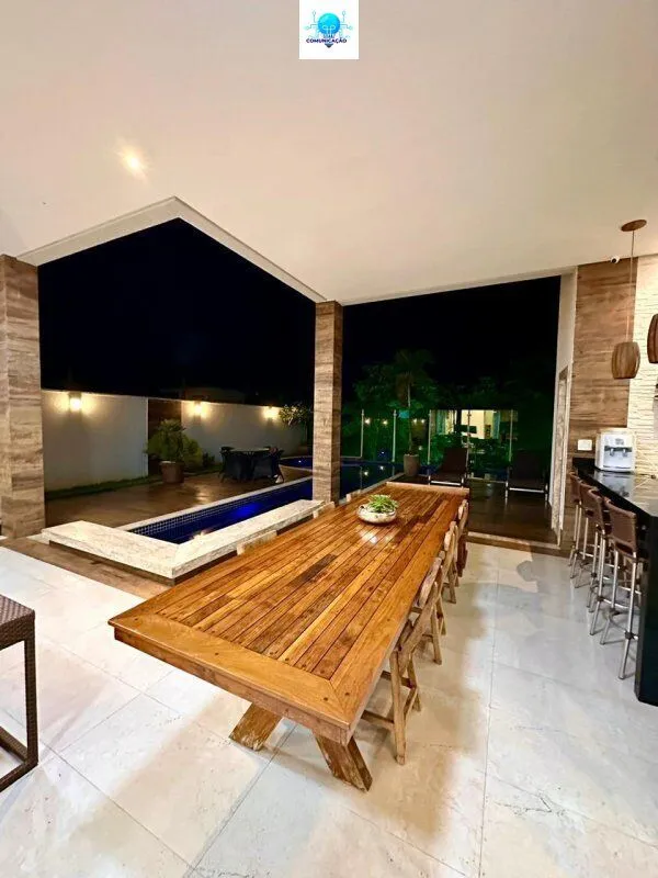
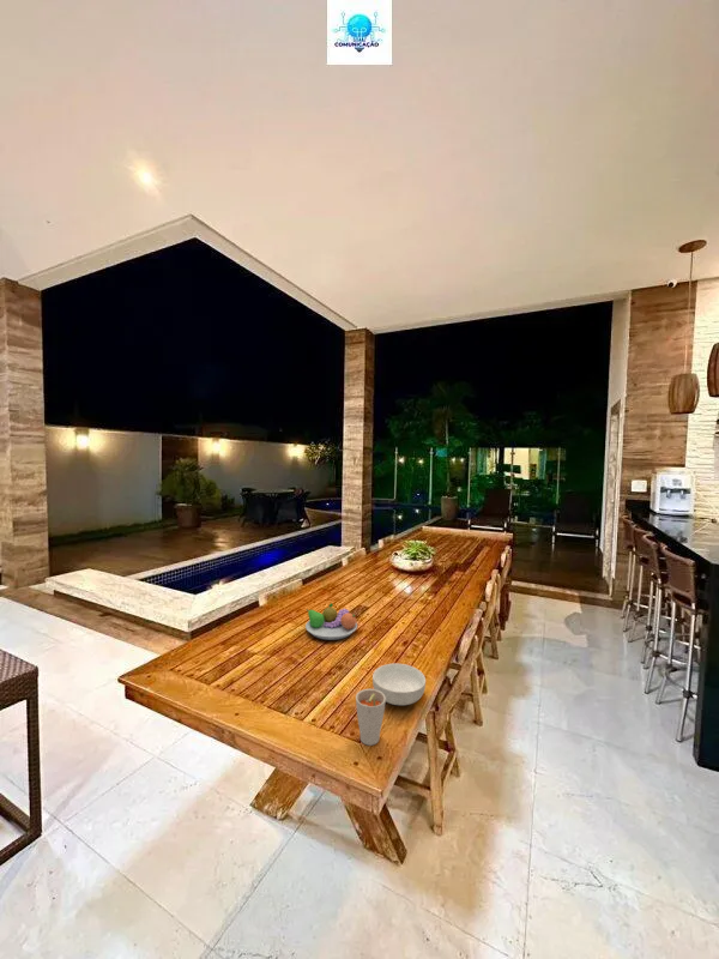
+ cereal bowl (398, 687)
+ fruit bowl (330, 619)
+ cup (368, 714)
